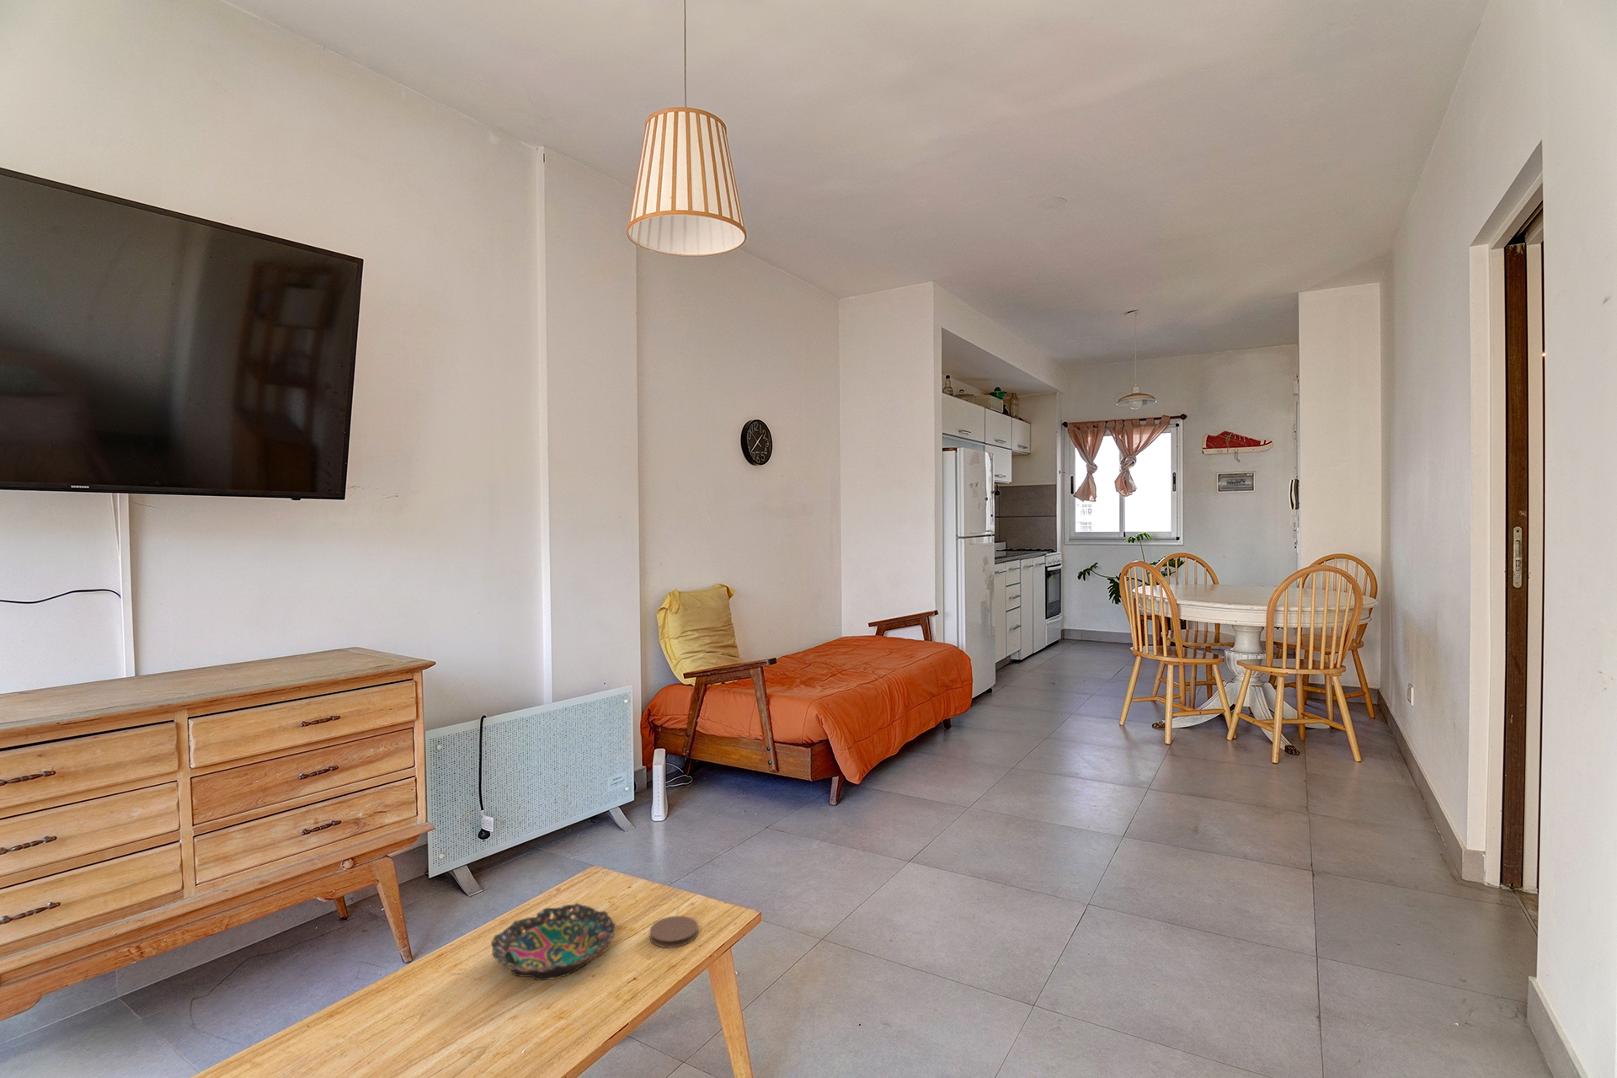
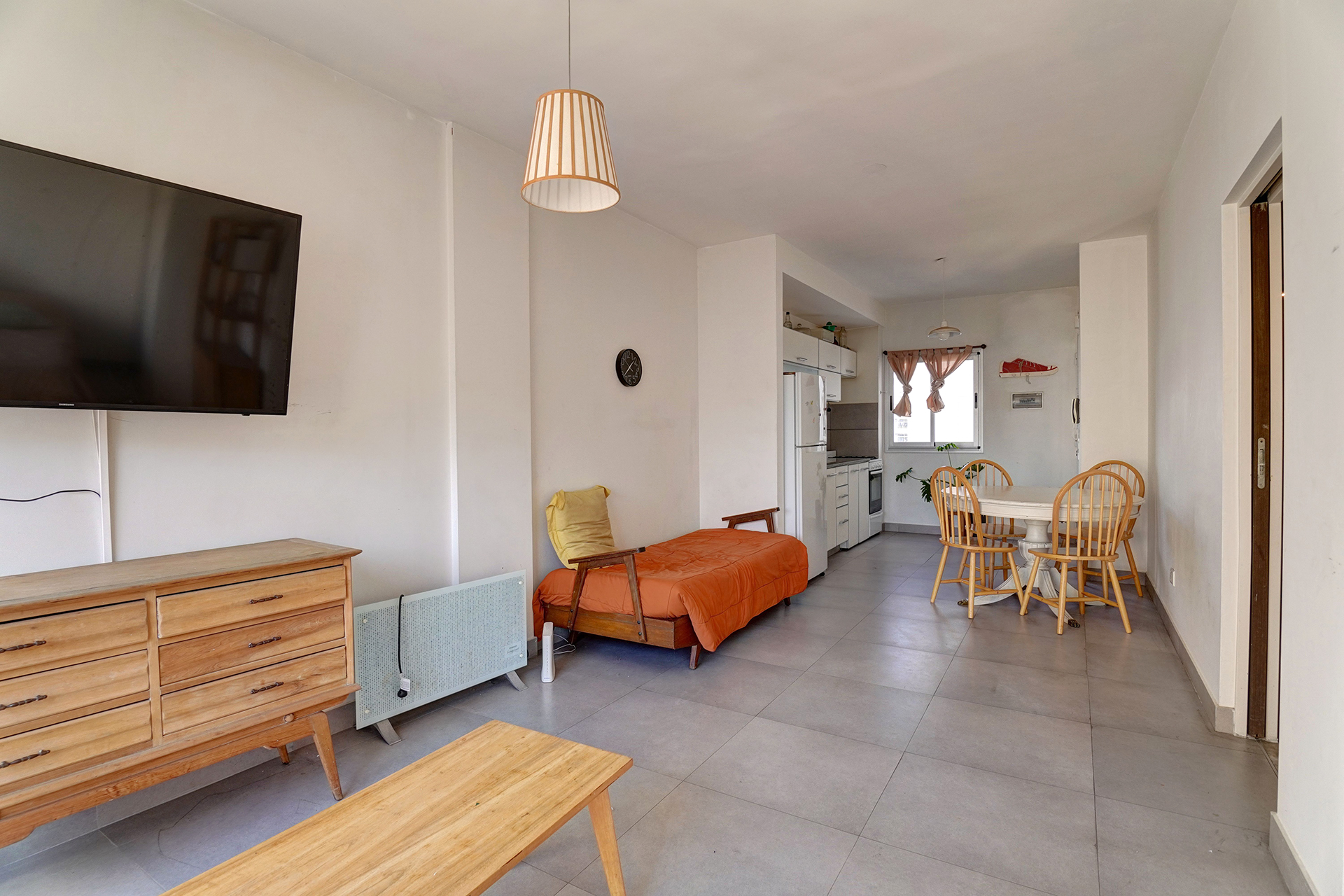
- bowl (555, 944)
- coaster (674, 931)
